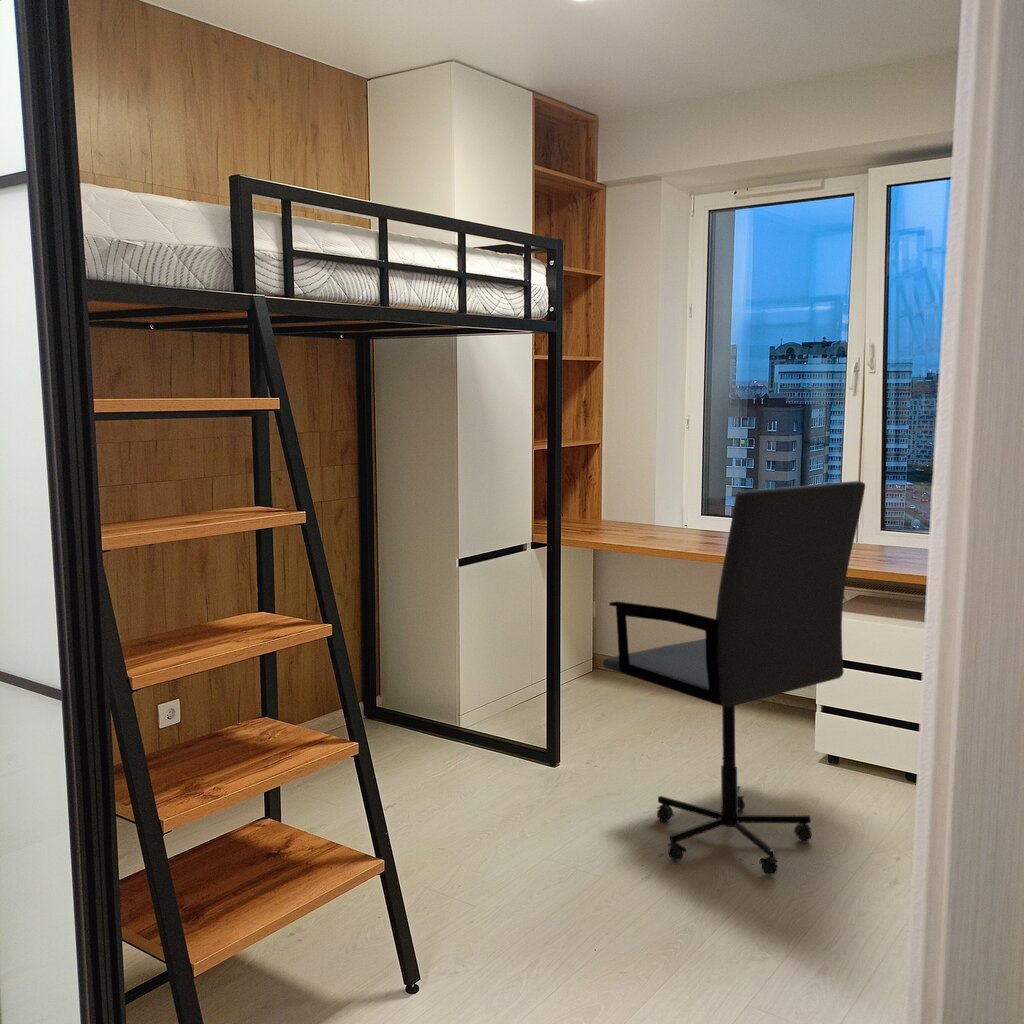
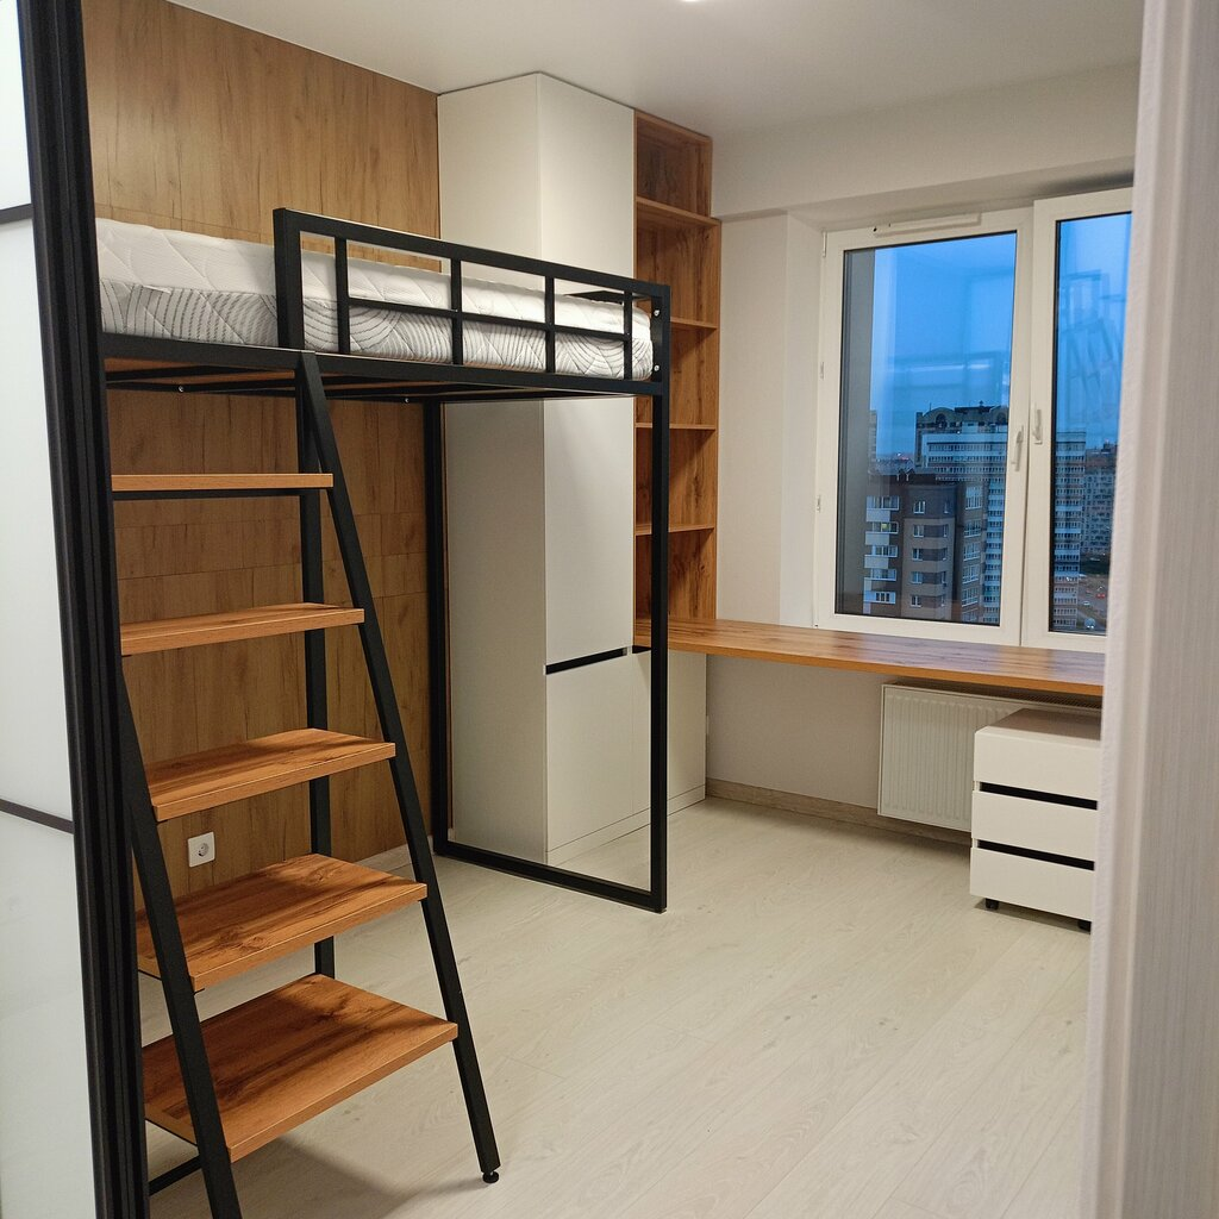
- office chair (726, 661)
